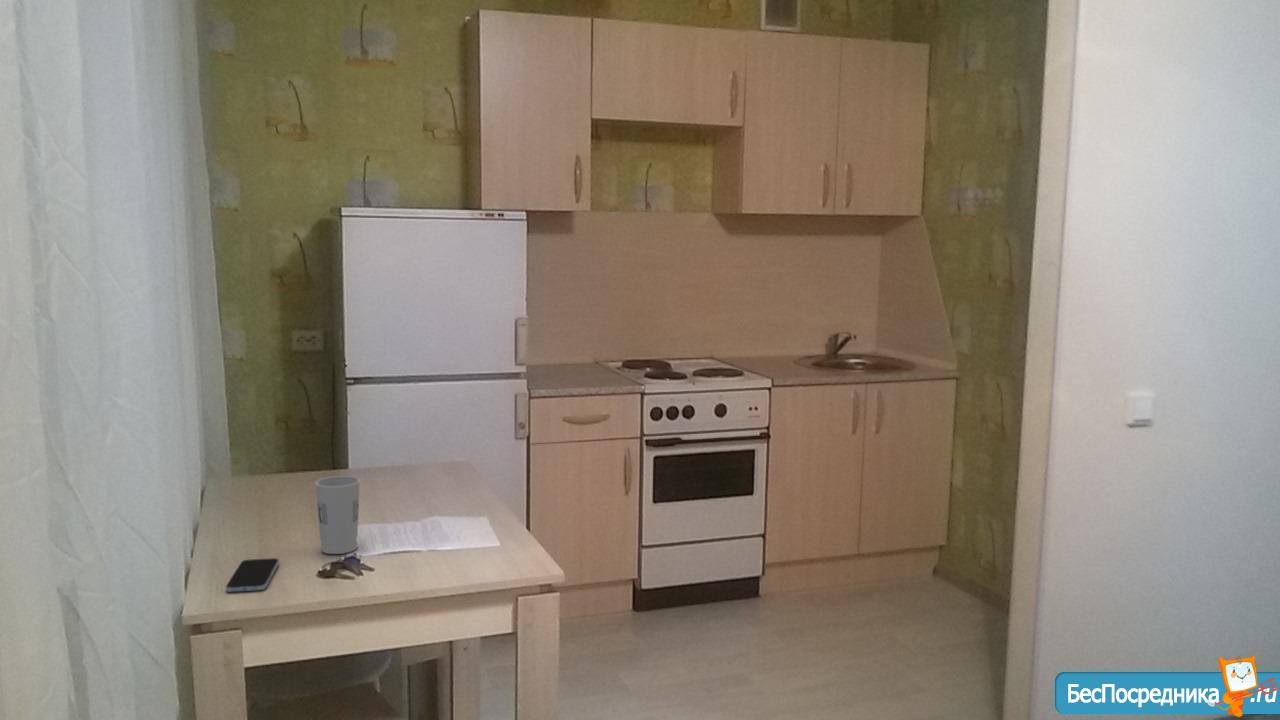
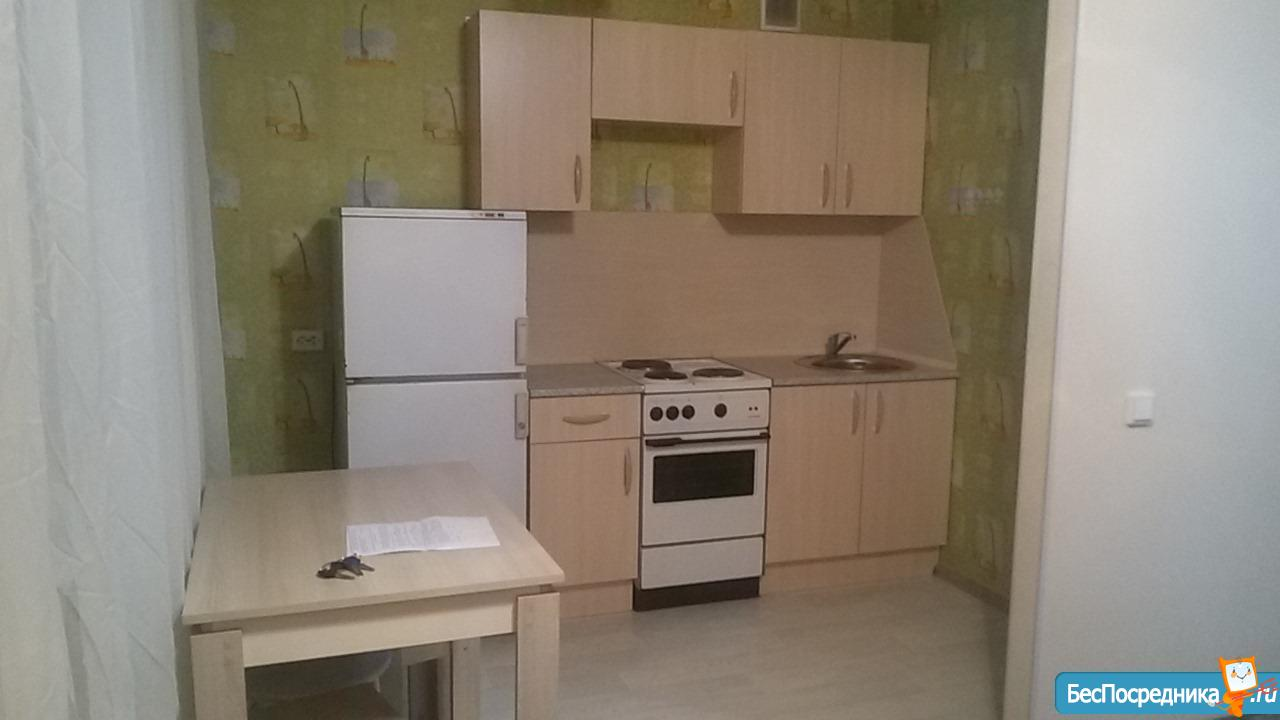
- cup (338, 515)
- smartphone (253, 574)
